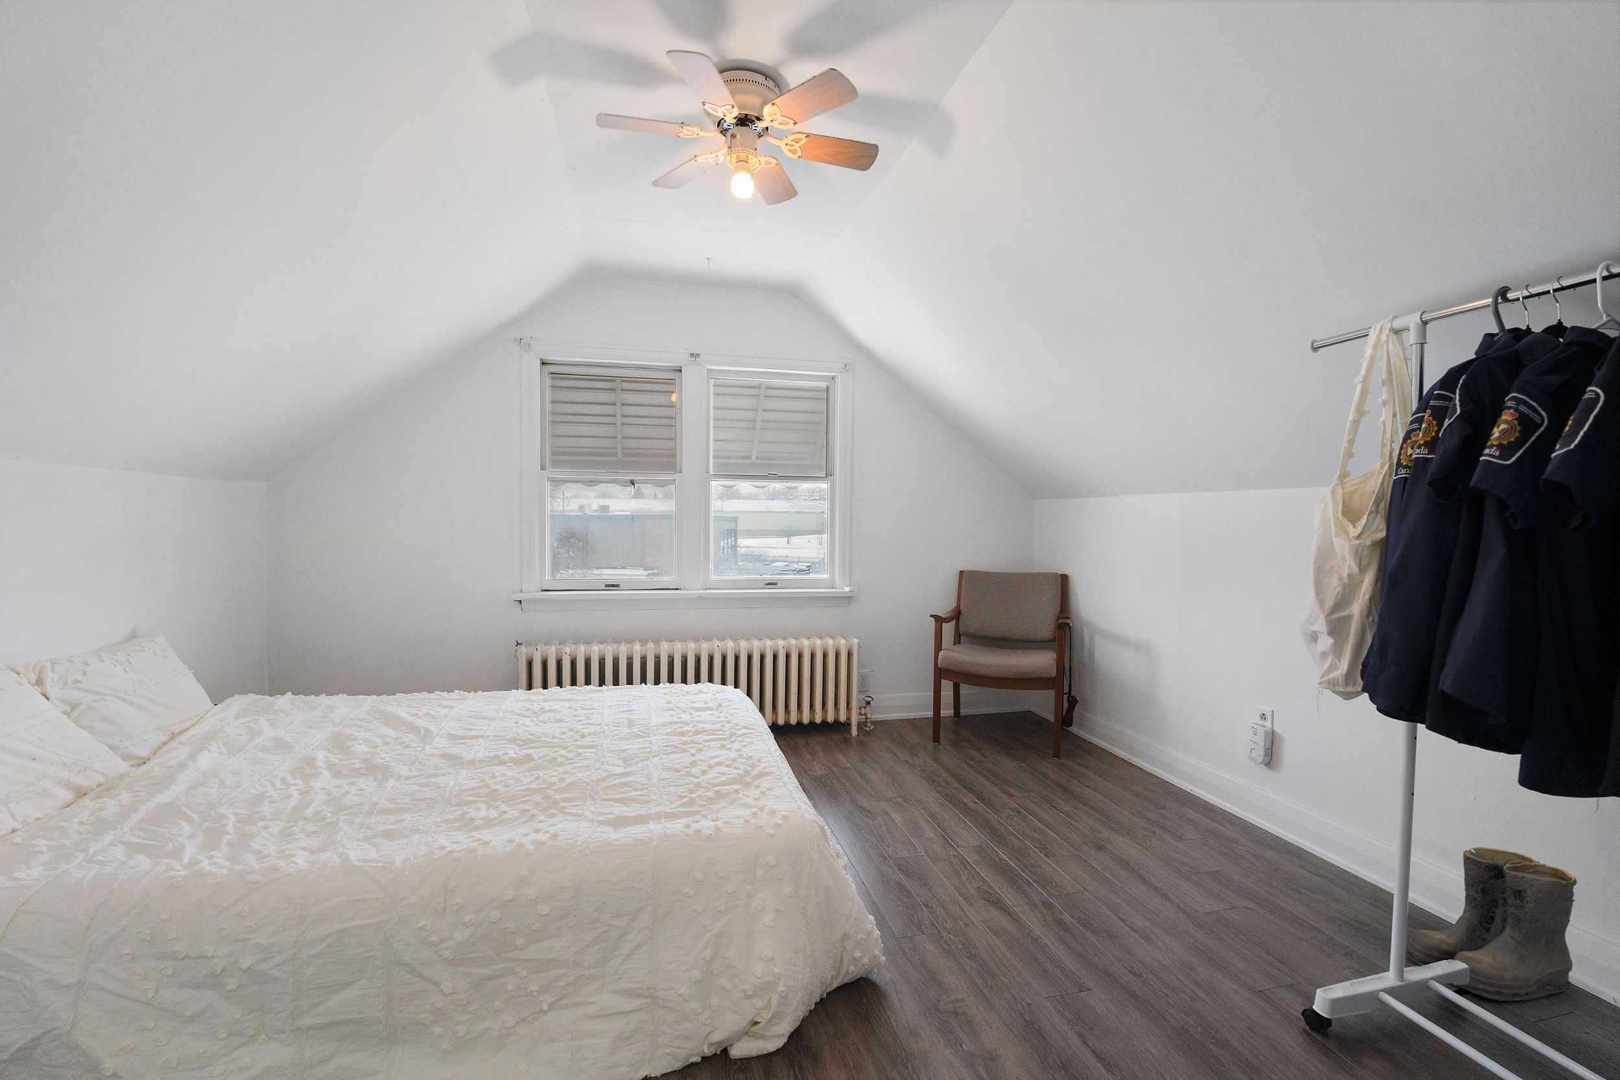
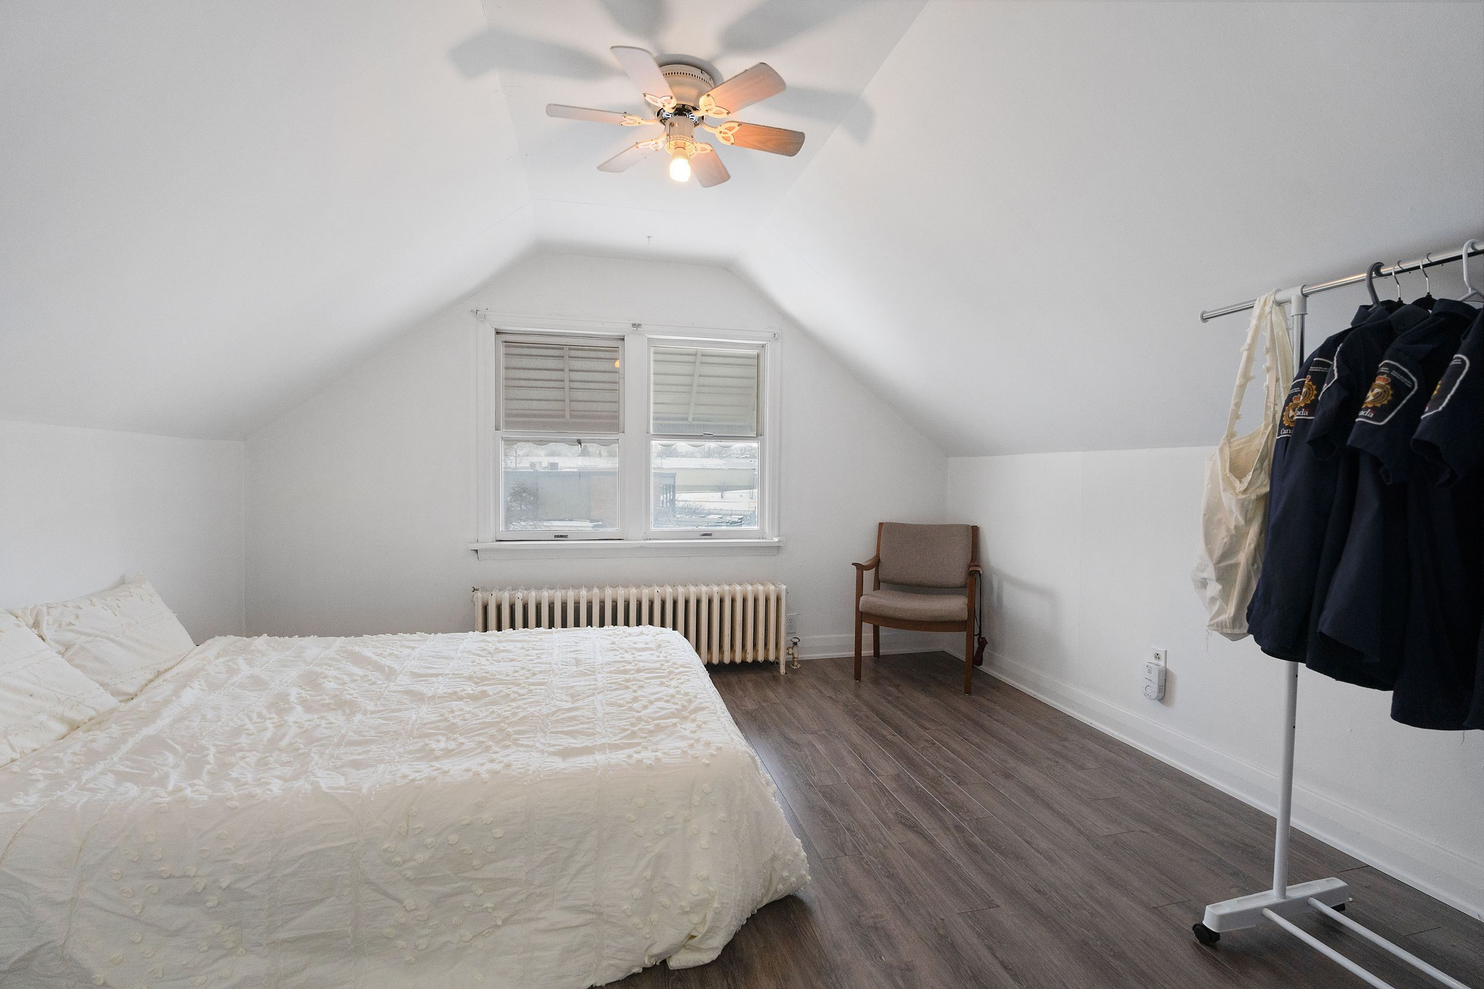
- boots (1490, 917)
